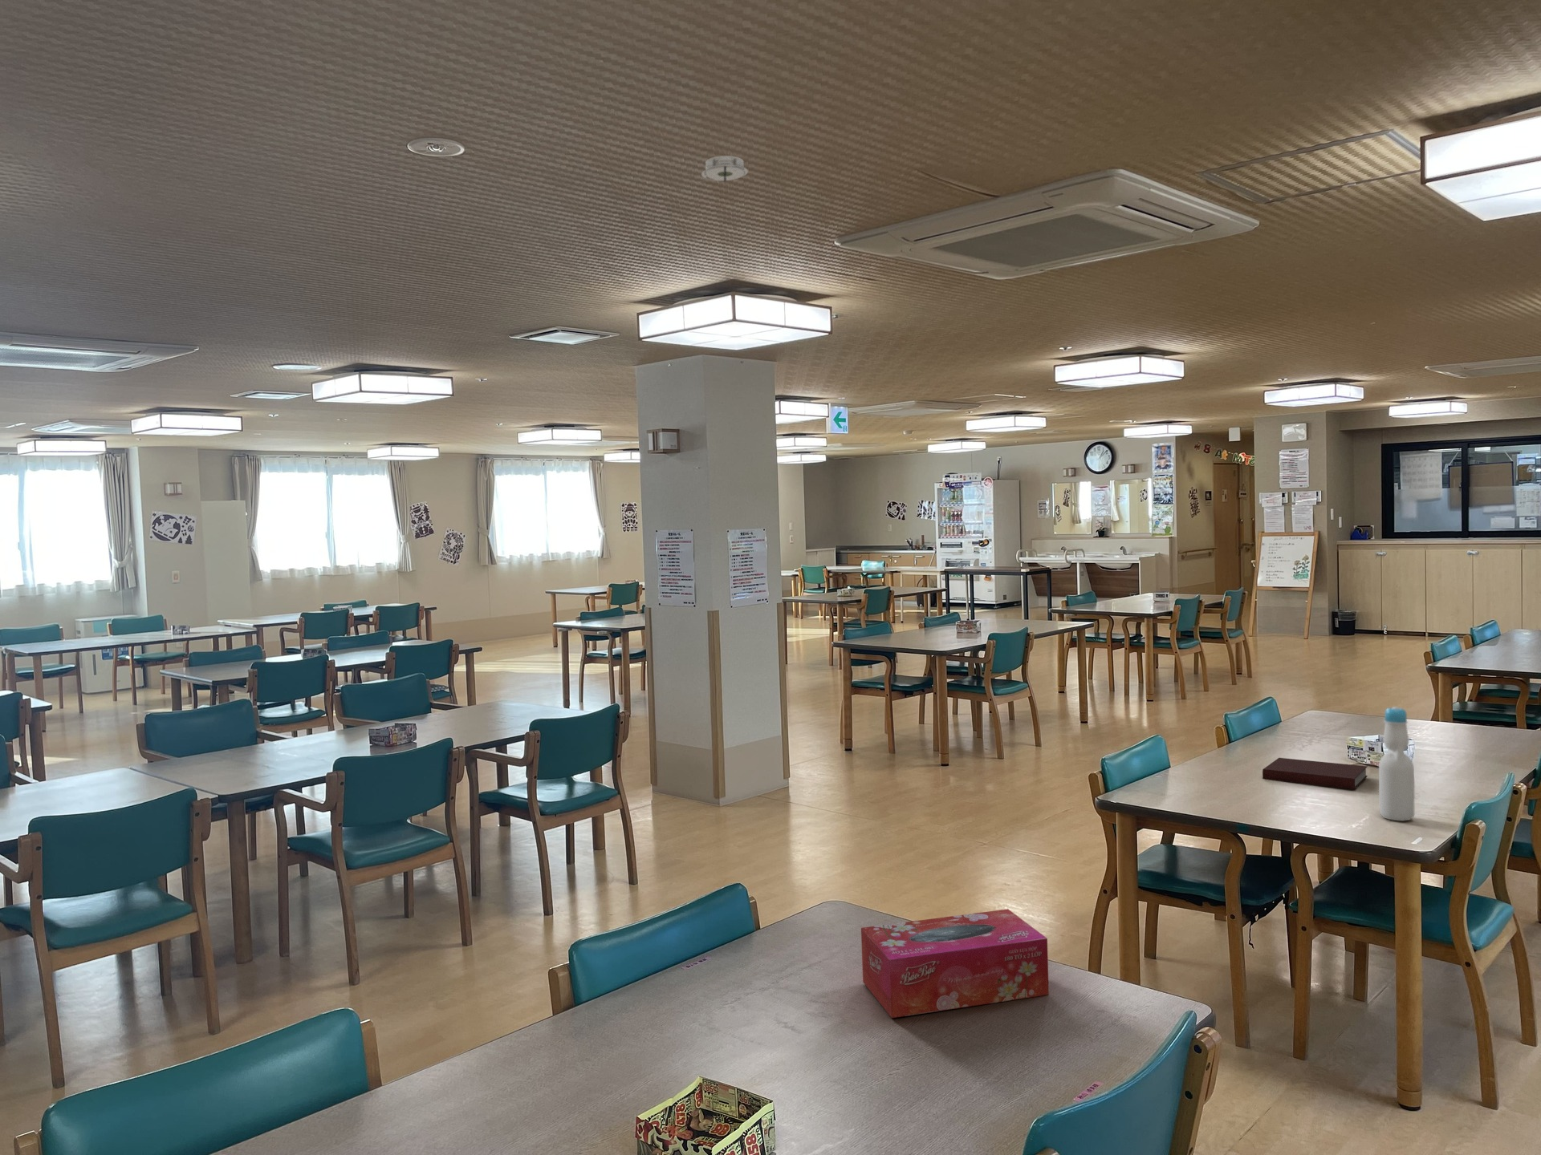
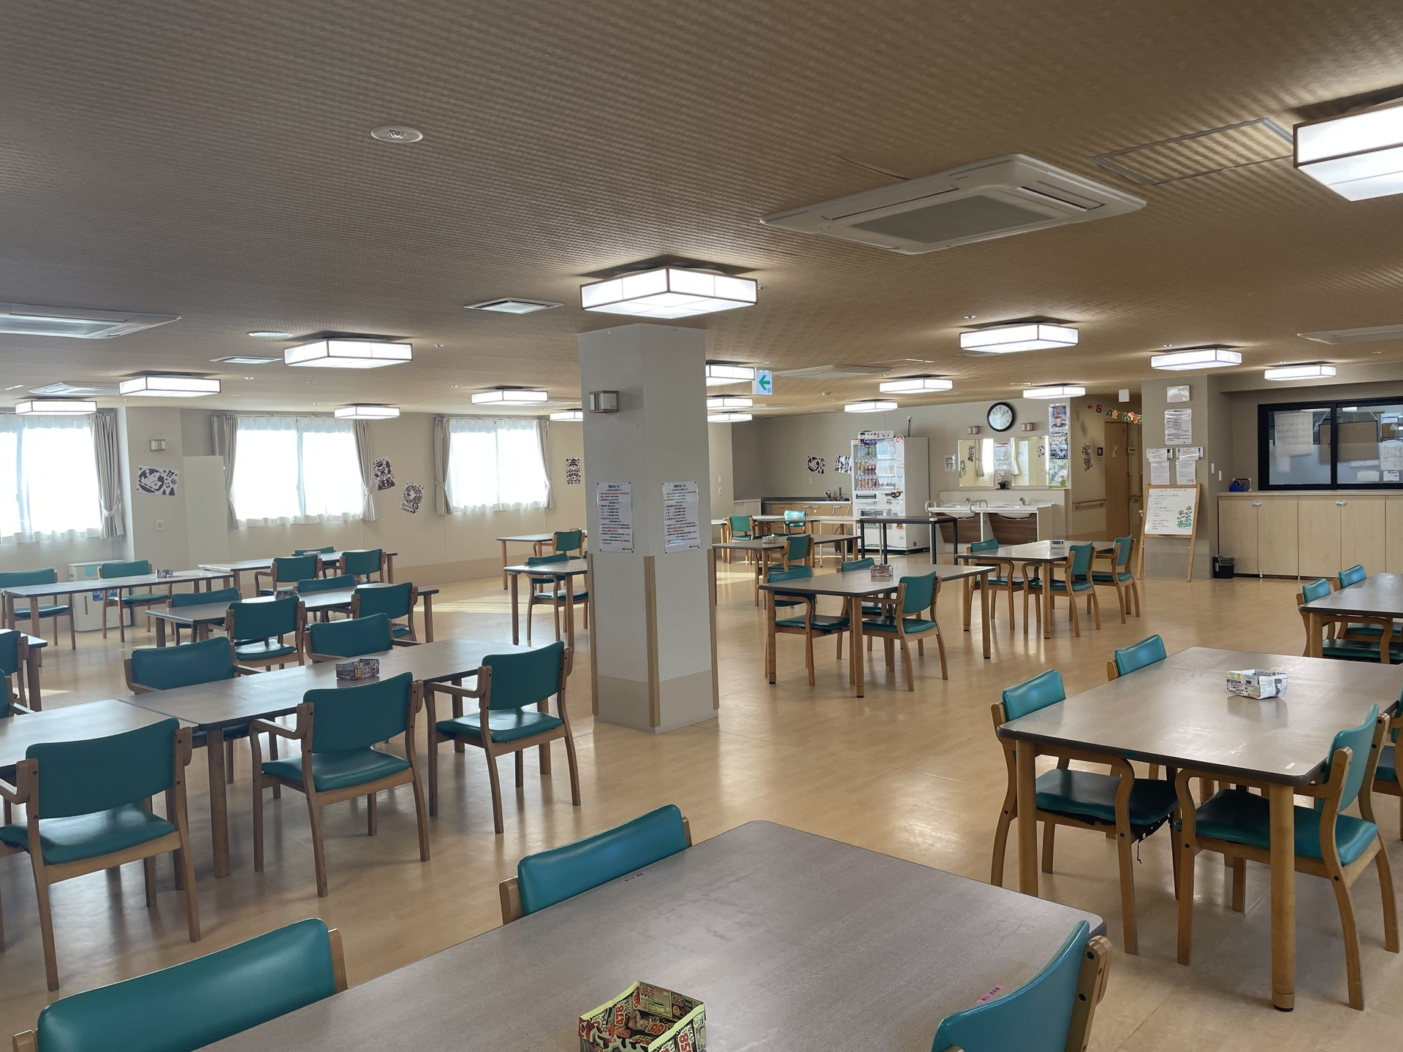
- bottle (1395, 762)
- notebook (1314, 773)
- tissue box (953, 960)
- smoke detector (723, 169)
